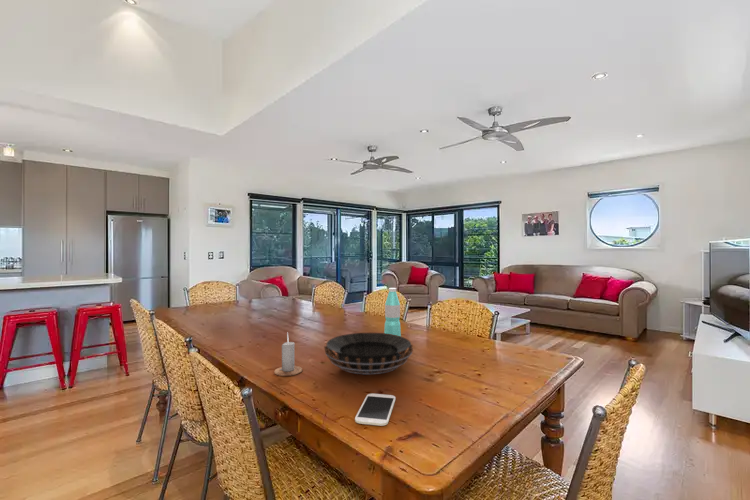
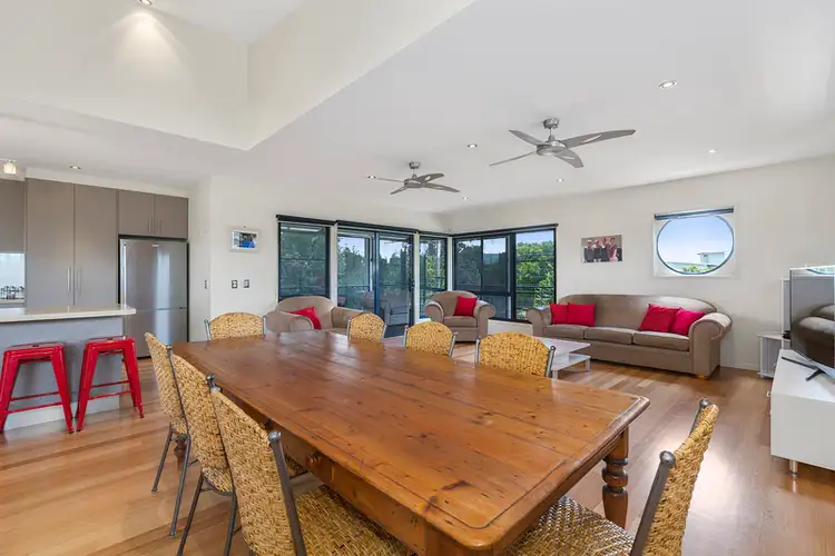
- water bottle (392, 318)
- smartphone (376, 408)
- candle (288, 351)
- decorative bowl (368, 355)
